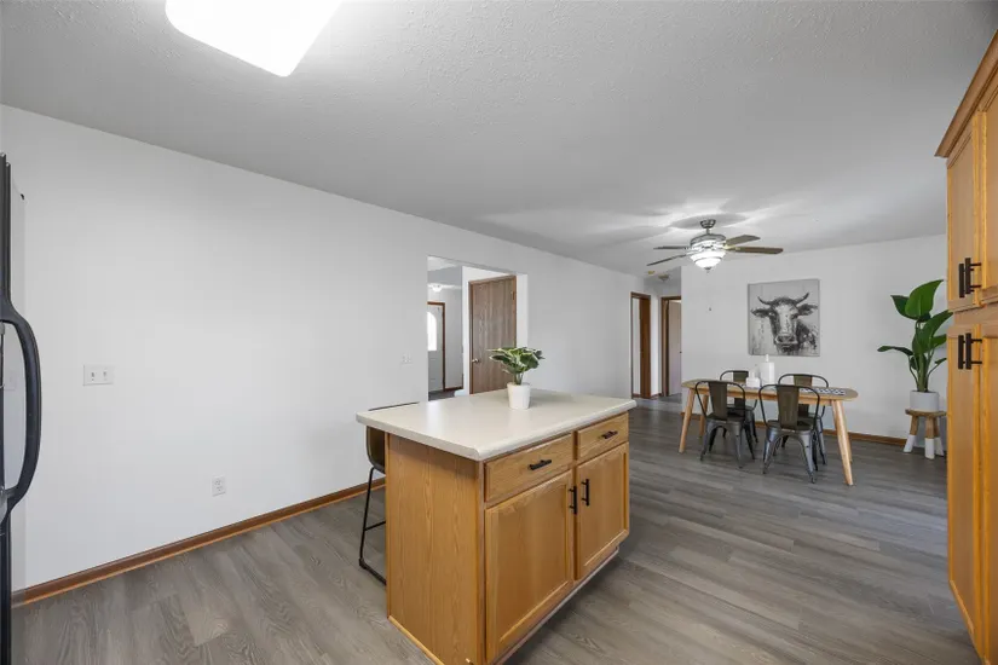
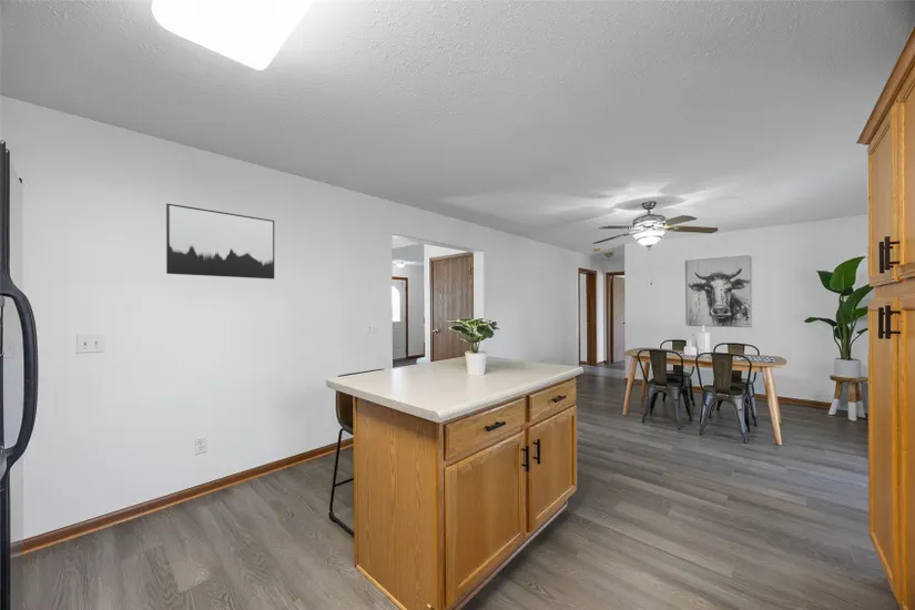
+ wall art (225, 244)
